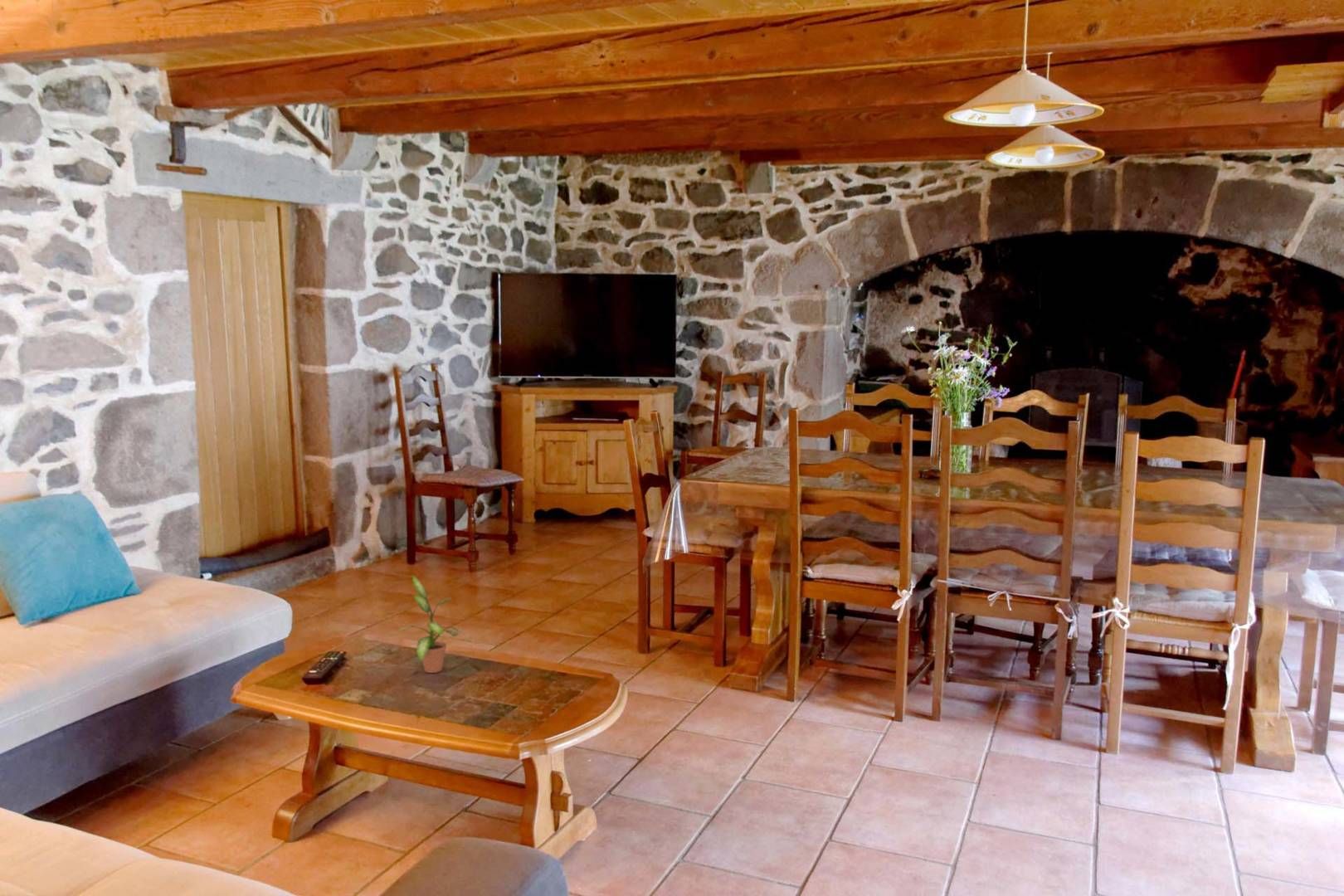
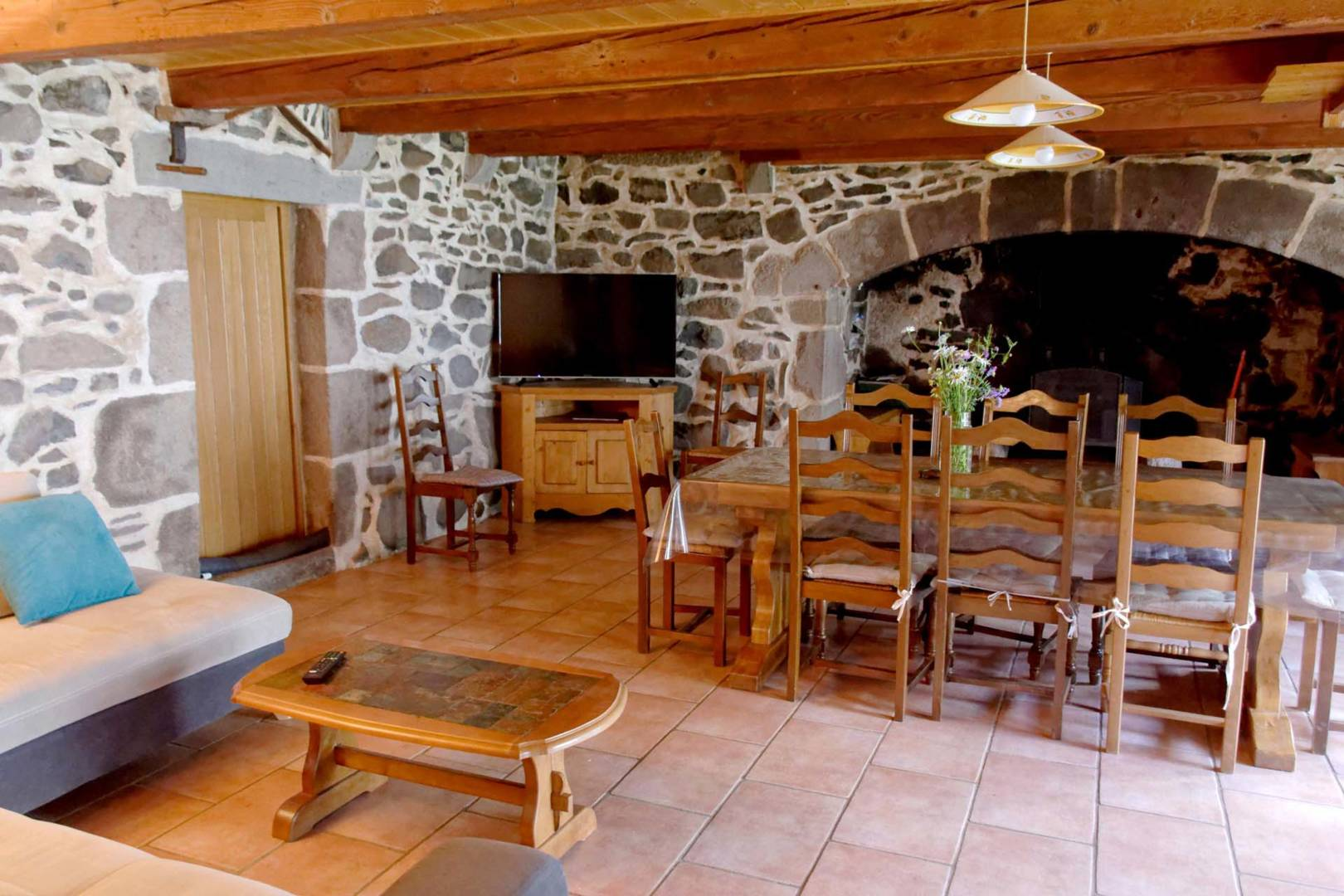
- potted plant (431, 621)
